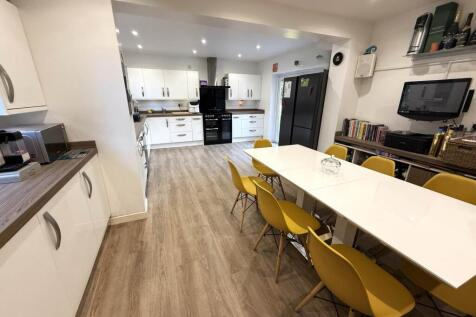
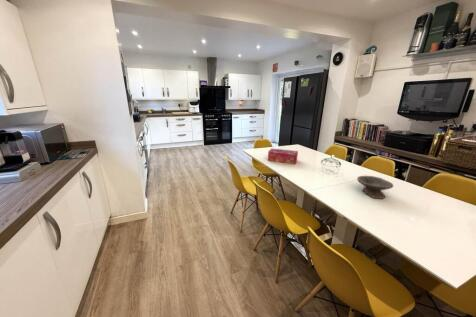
+ bowl (373, 186)
+ tissue box (282, 155)
